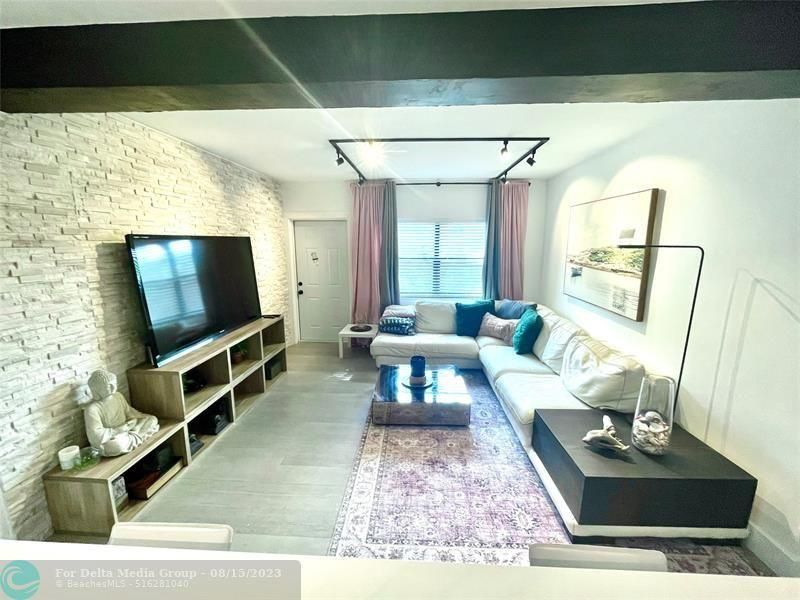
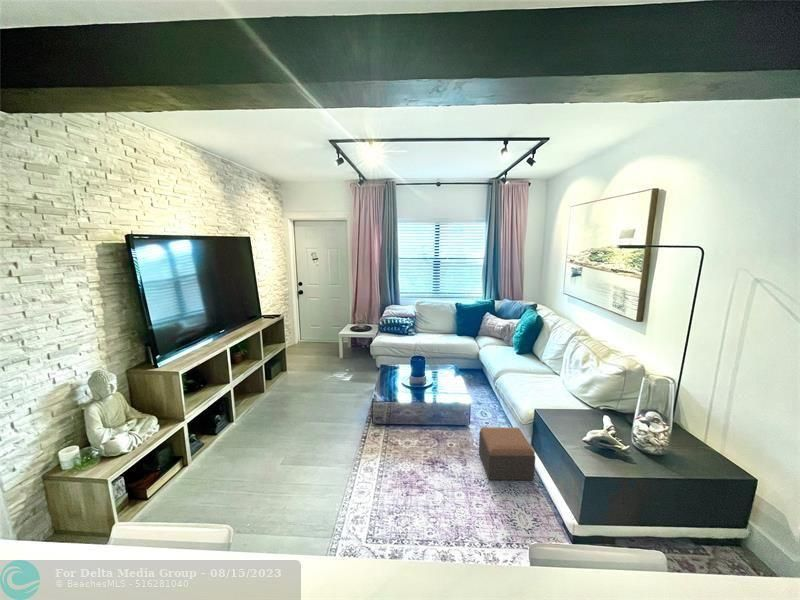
+ footstool (505, 451)
